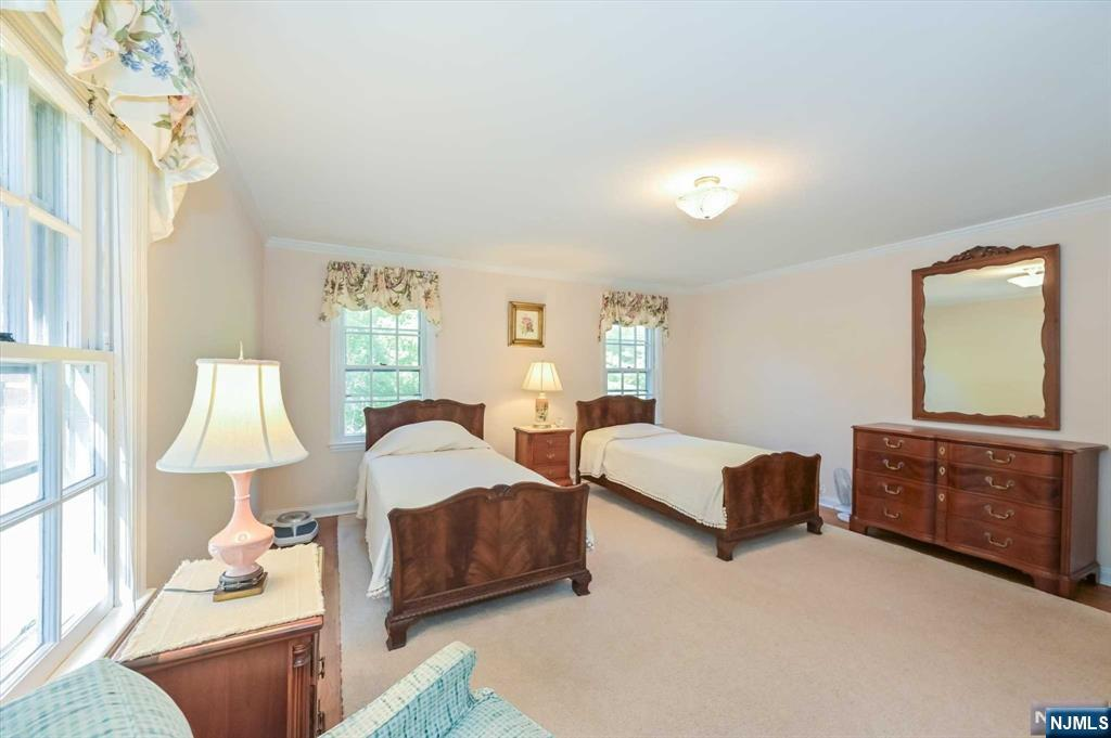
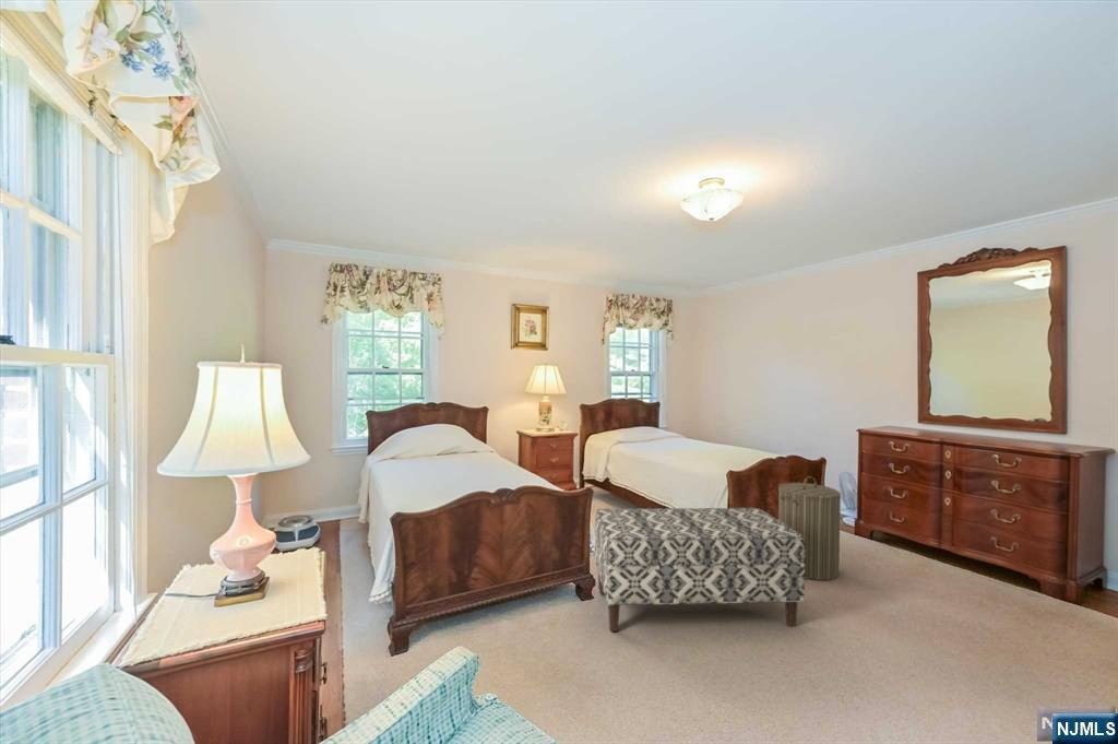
+ laundry hamper (808, 522)
+ bench (691, 565)
